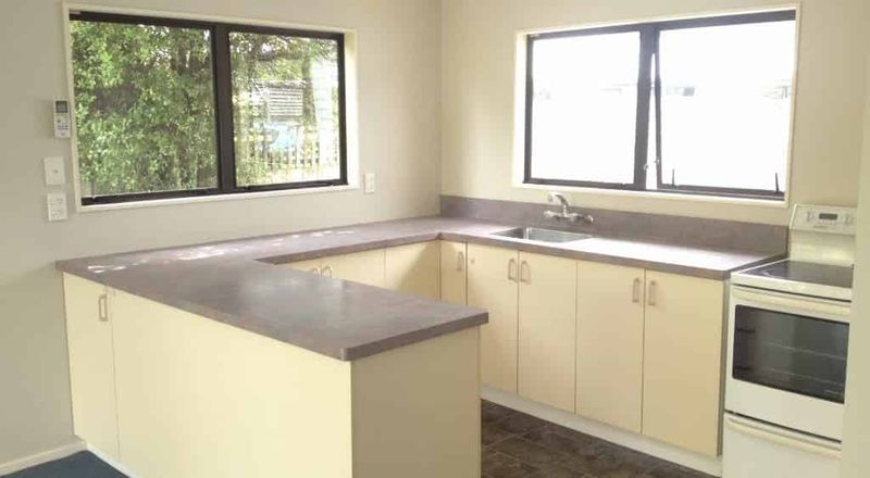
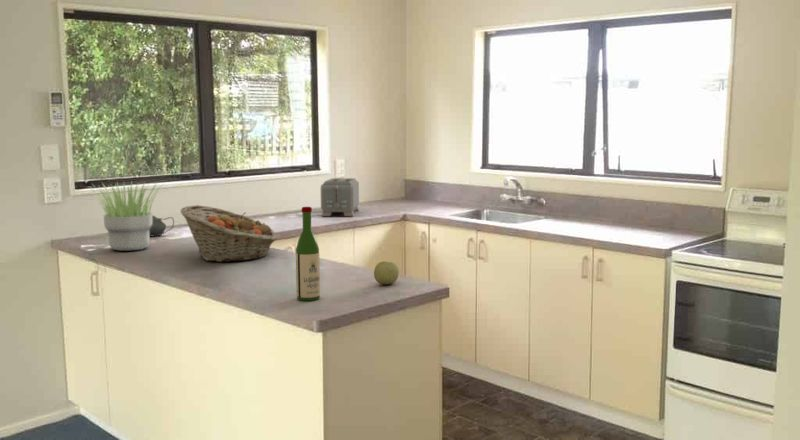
+ potted plant (127, 216)
+ wine bottle (307, 253)
+ toaster (340, 196)
+ teapot (152, 225)
+ fruit basket (229, 231)
+ apple (386, 272)
